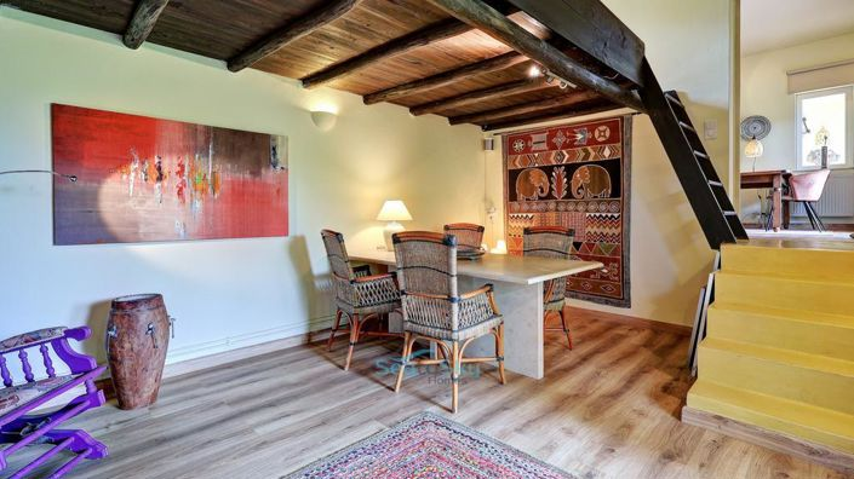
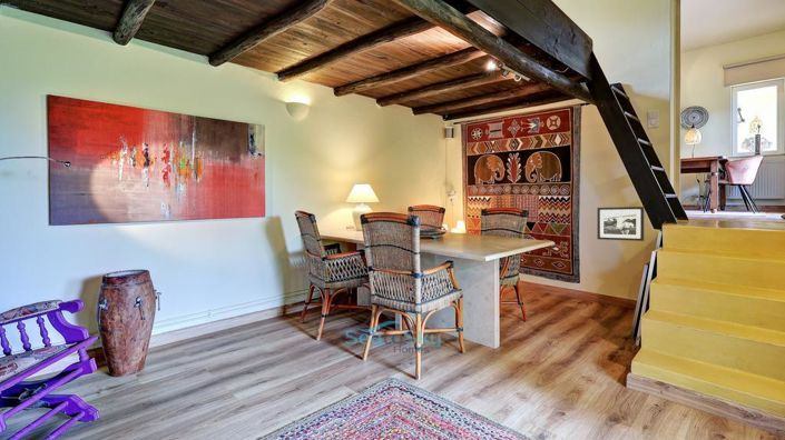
+ picture frame (619, 223)
